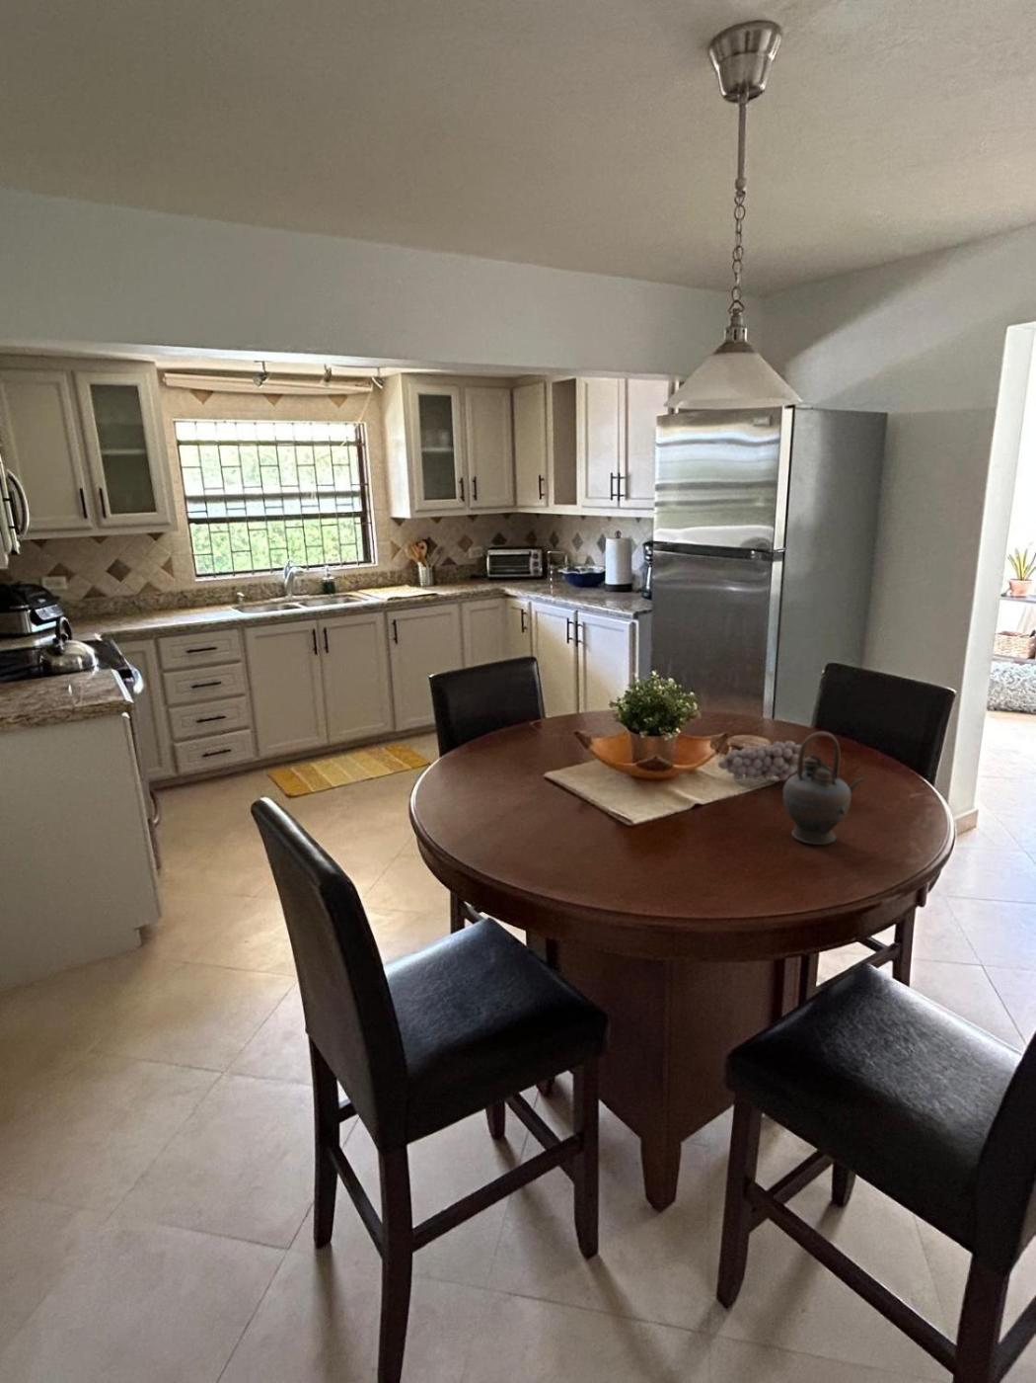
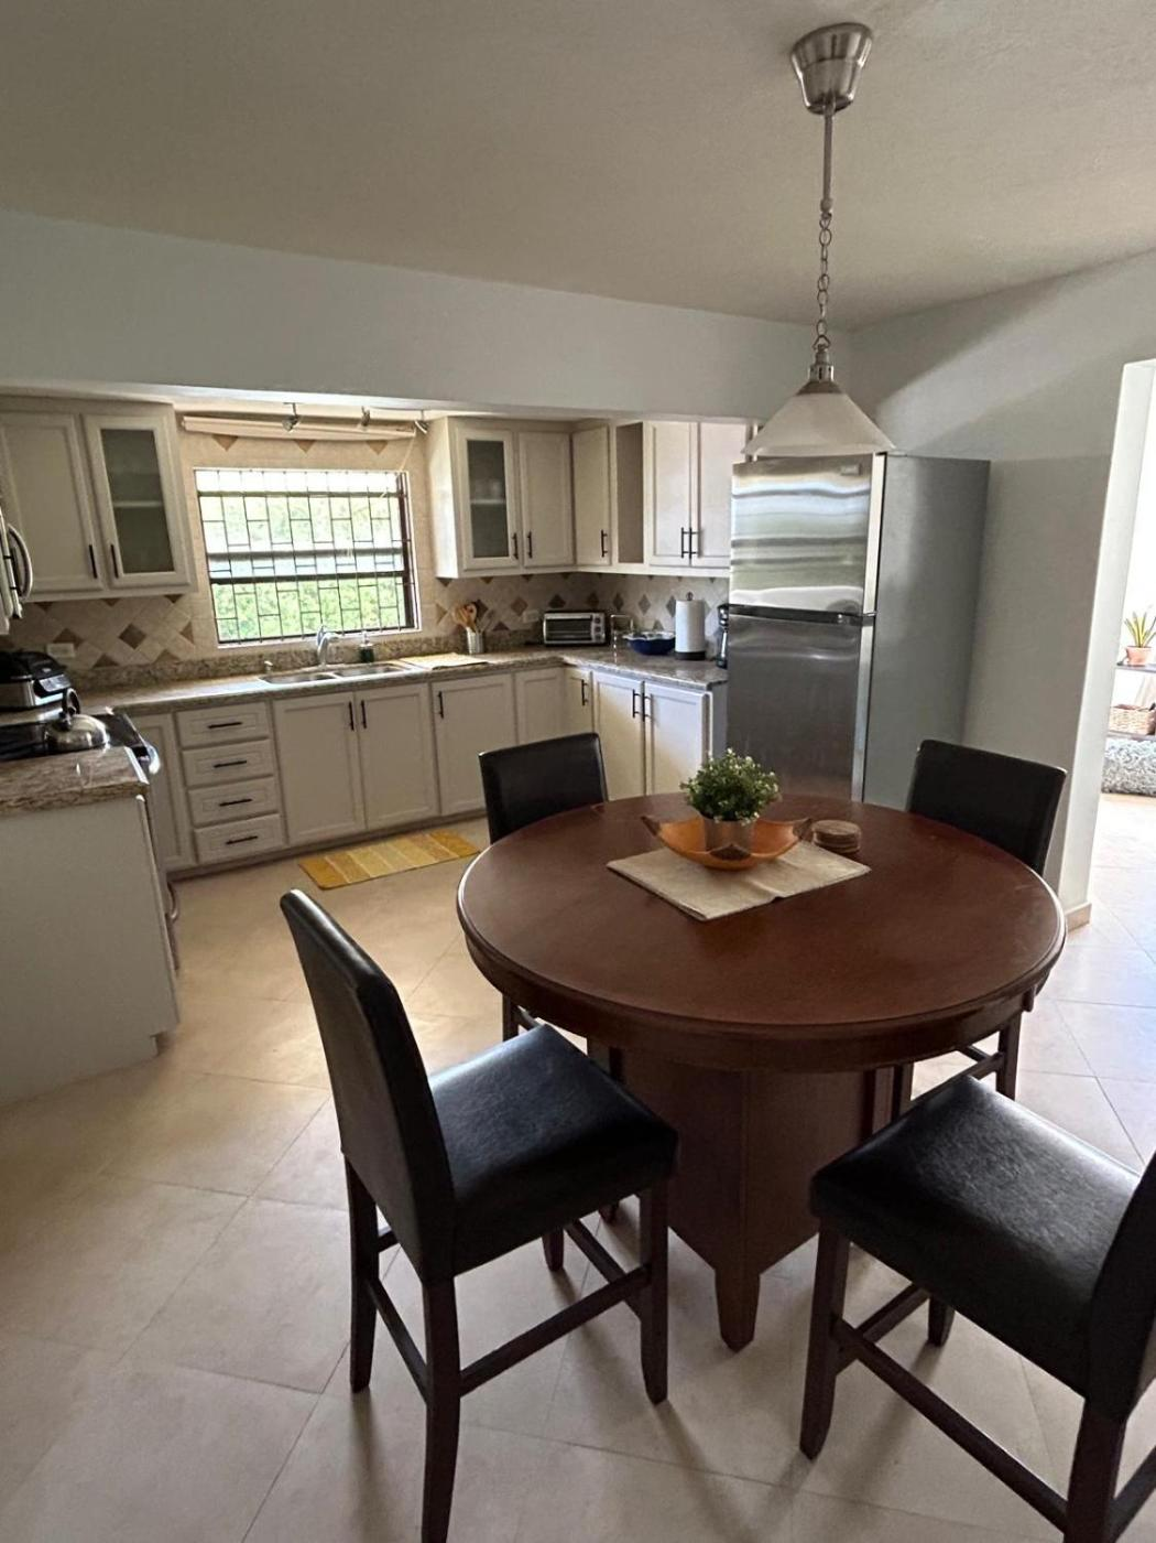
- teapot (824, 785)
- fruit (760, 760)
